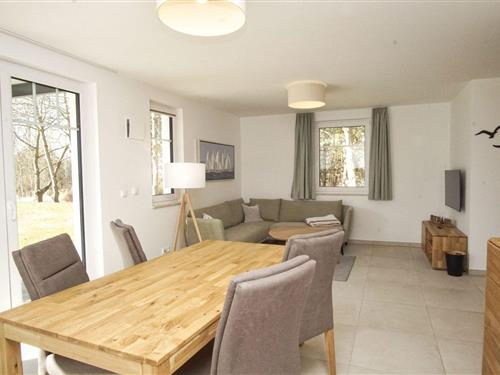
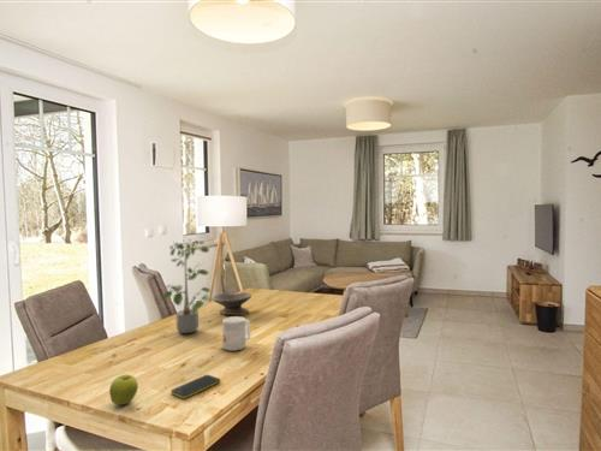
+ potted plant (186, 285)
+ smartphone (196, 385)
+ mug (236, 332)
+ bowl (232, 303)
+ fruit (124, 390)
